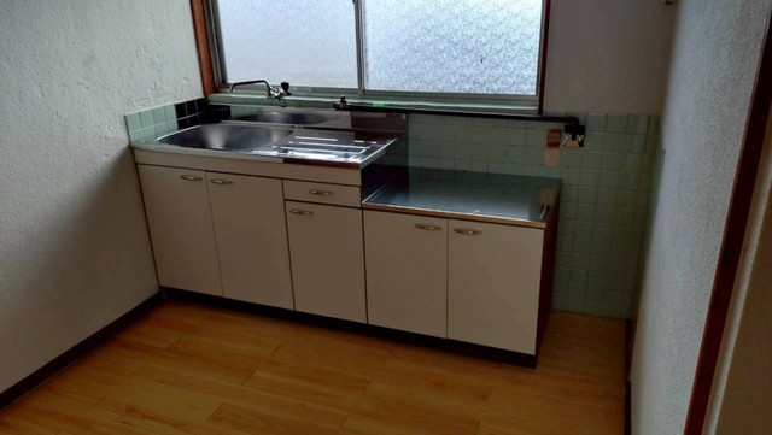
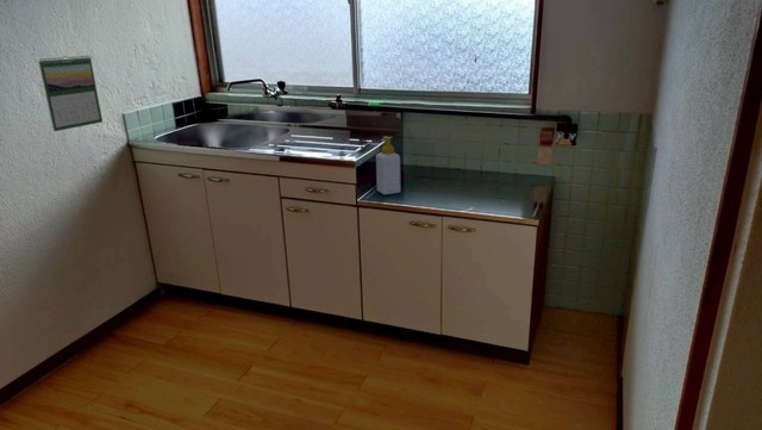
+ calendar (71, 92)
+ soap bottle (388, 164)
